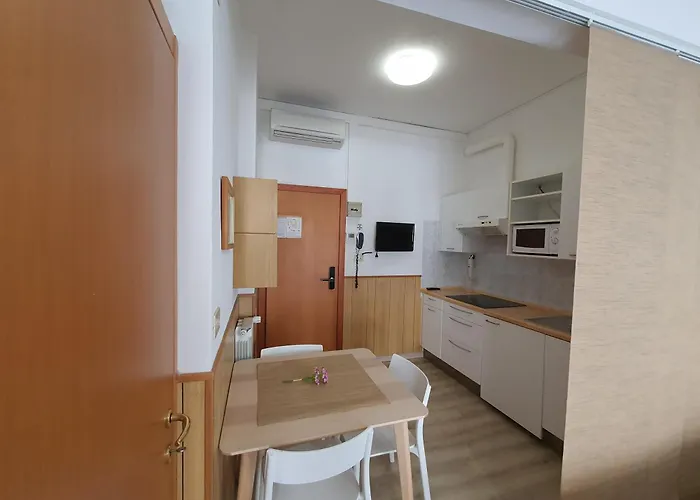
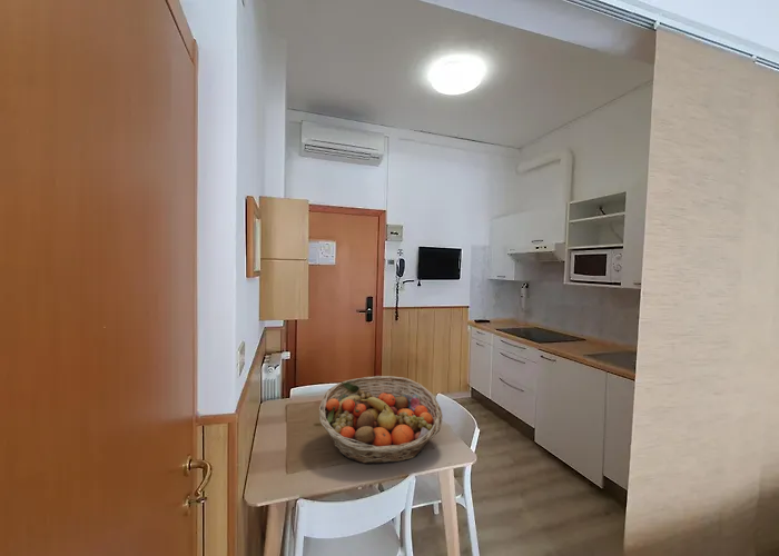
+ fruit basket (381, 416)
